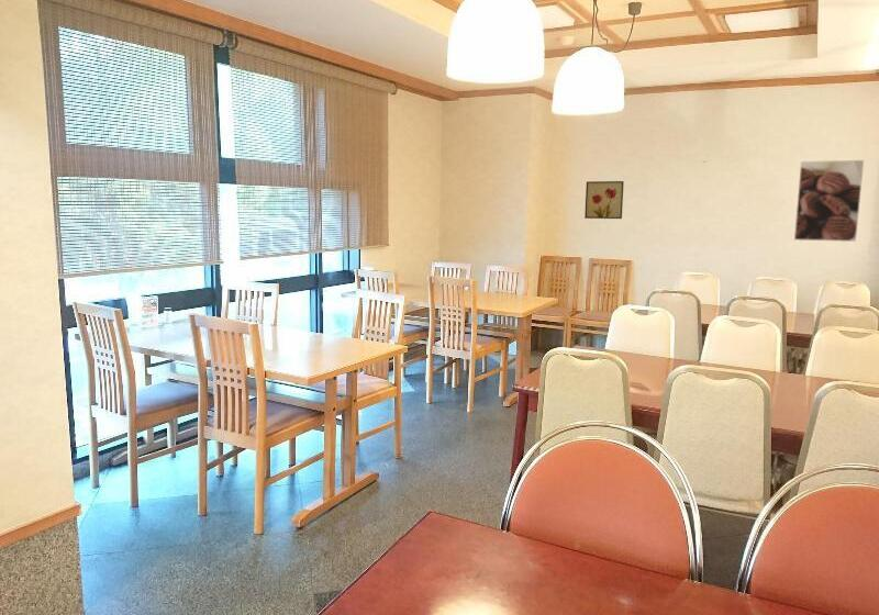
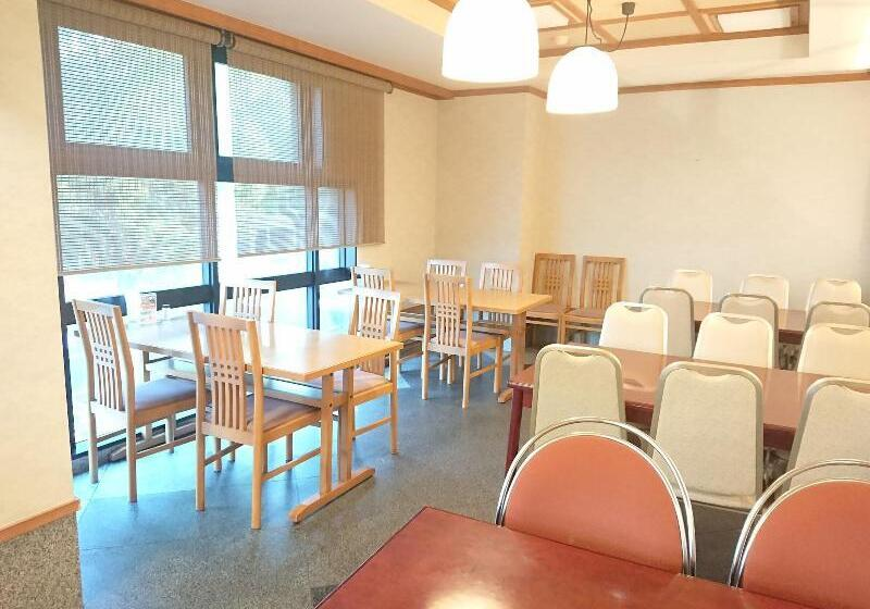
- wall art (603, 200)
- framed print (827, 201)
